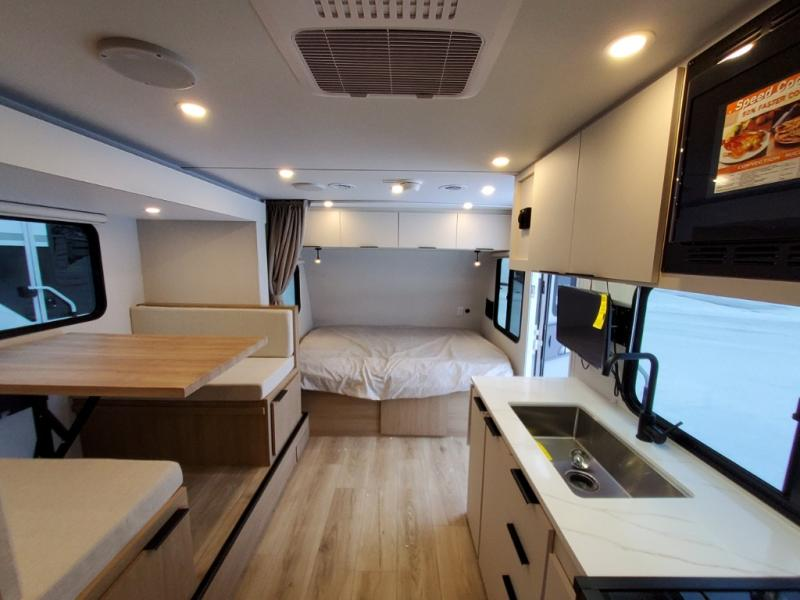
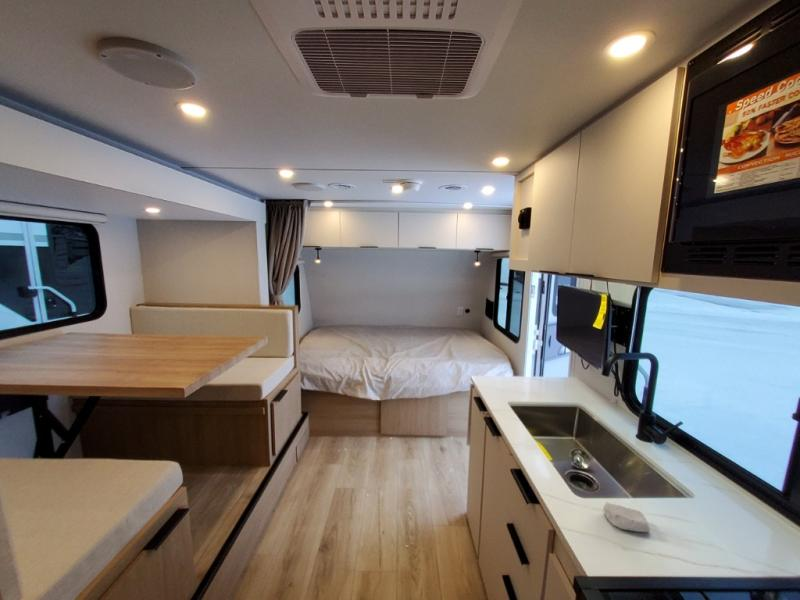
+ soap bar (627, 517)
